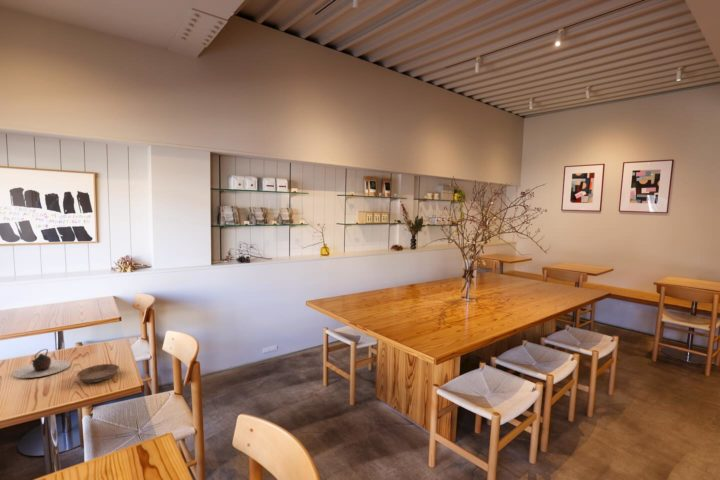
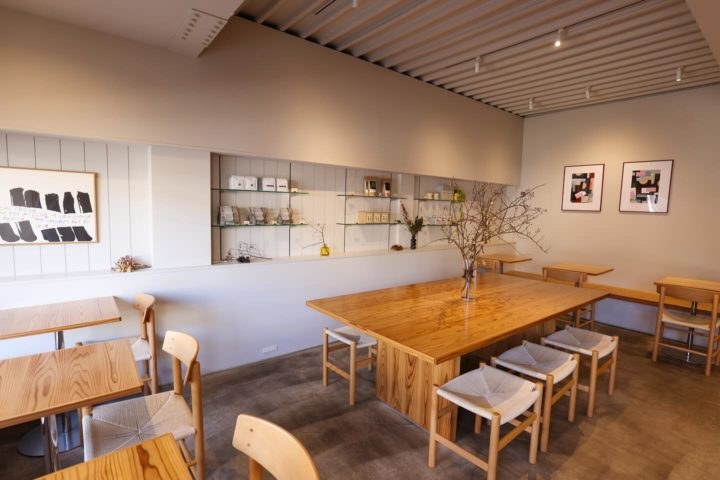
- saucer (98, 374)
- teapot (42, 359)
